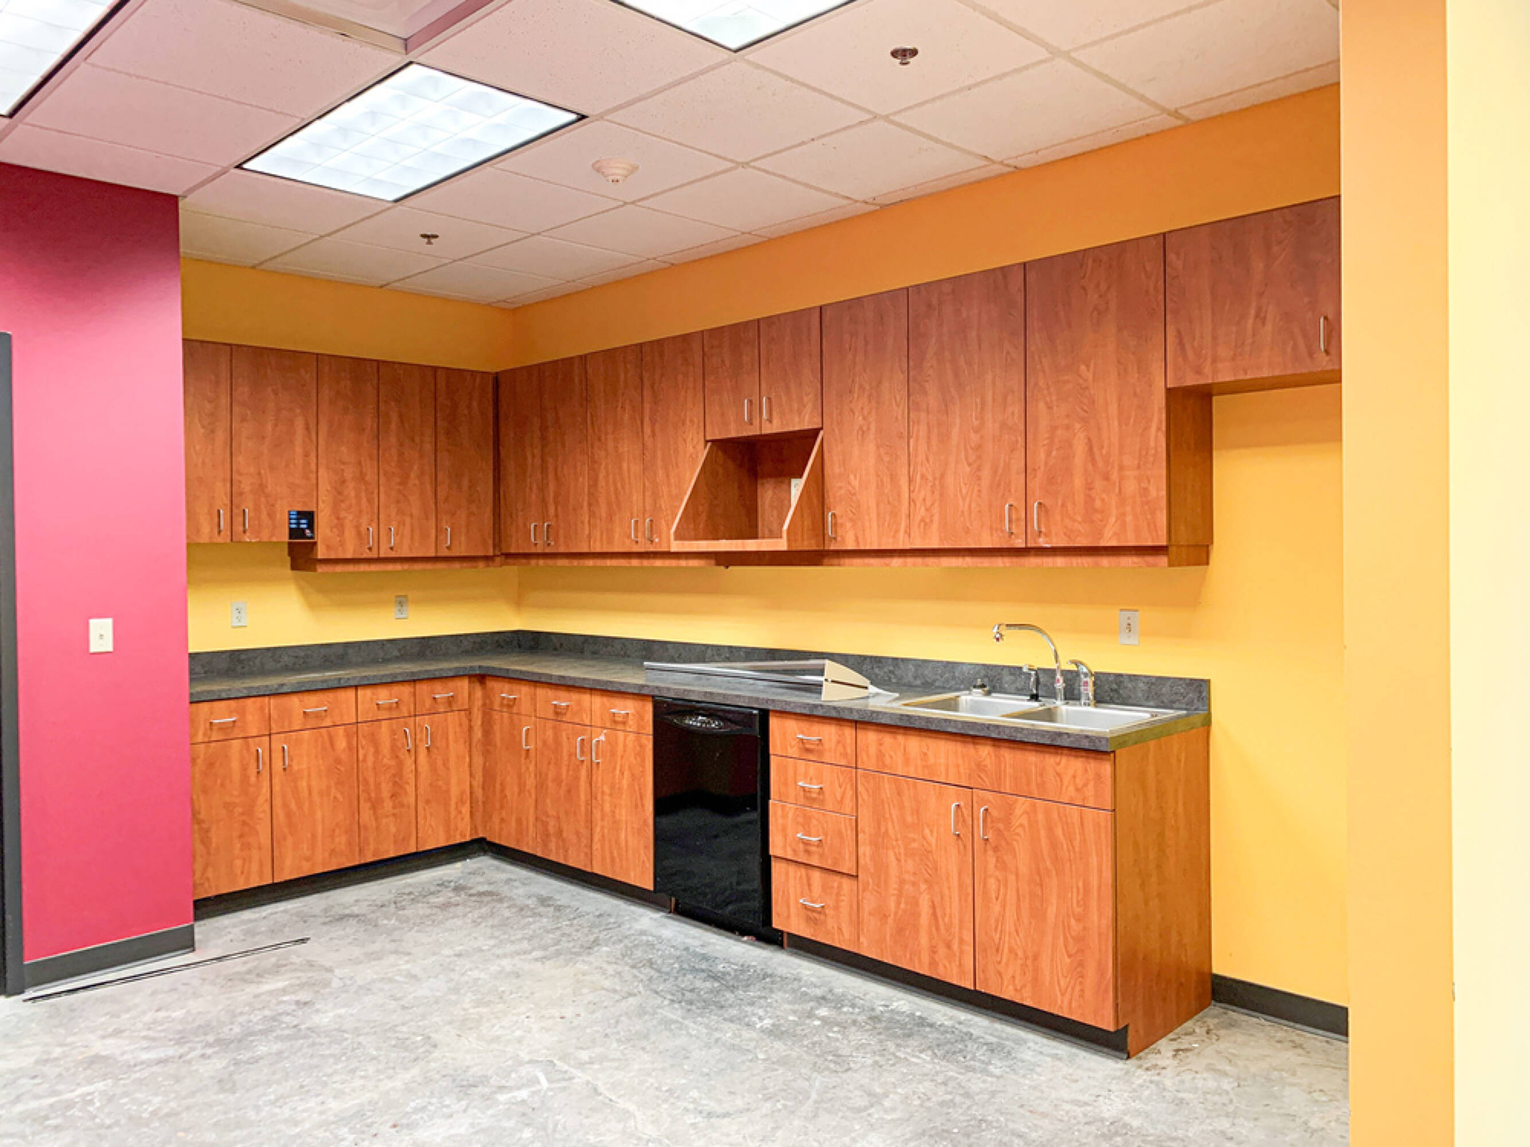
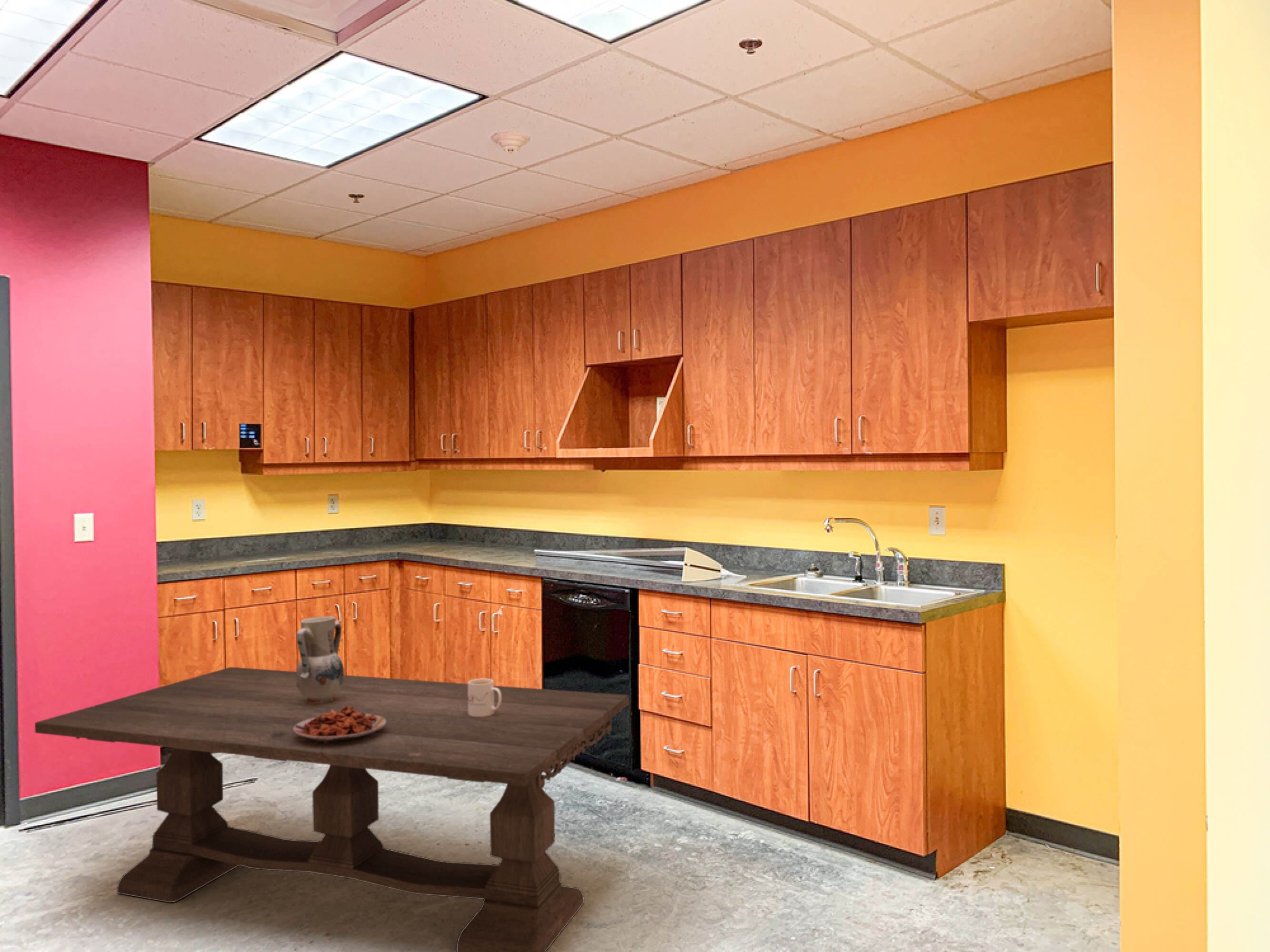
+ vase (320, 659)
+ mug (485, 697)
+ food plate (340, 721)
+ dining table (346, 803)
